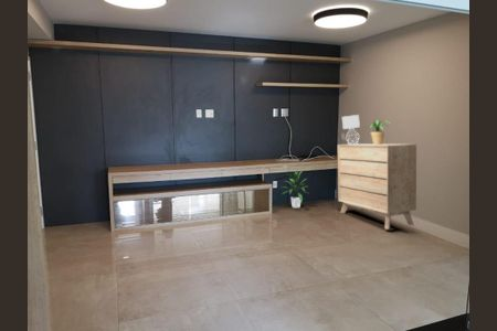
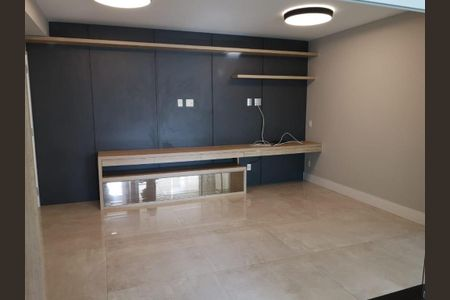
- indoor plant (295, 188)
- dresser (373, 182)
- potted plant (378, 132)
- table lamp (353, 130)
